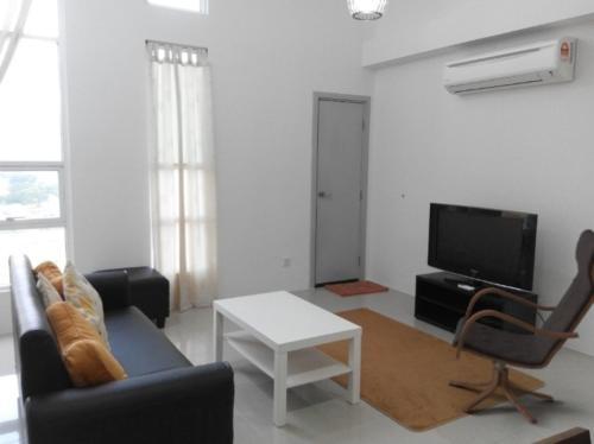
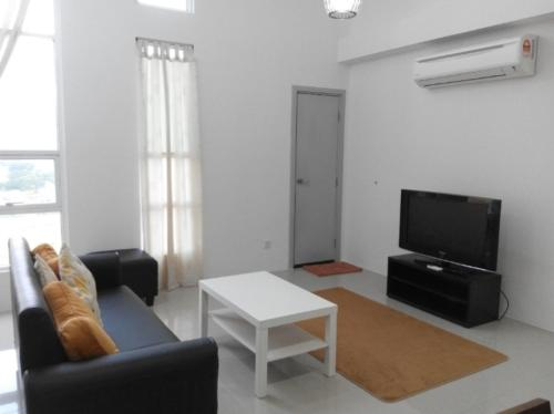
- lounge chair (520, 321)
